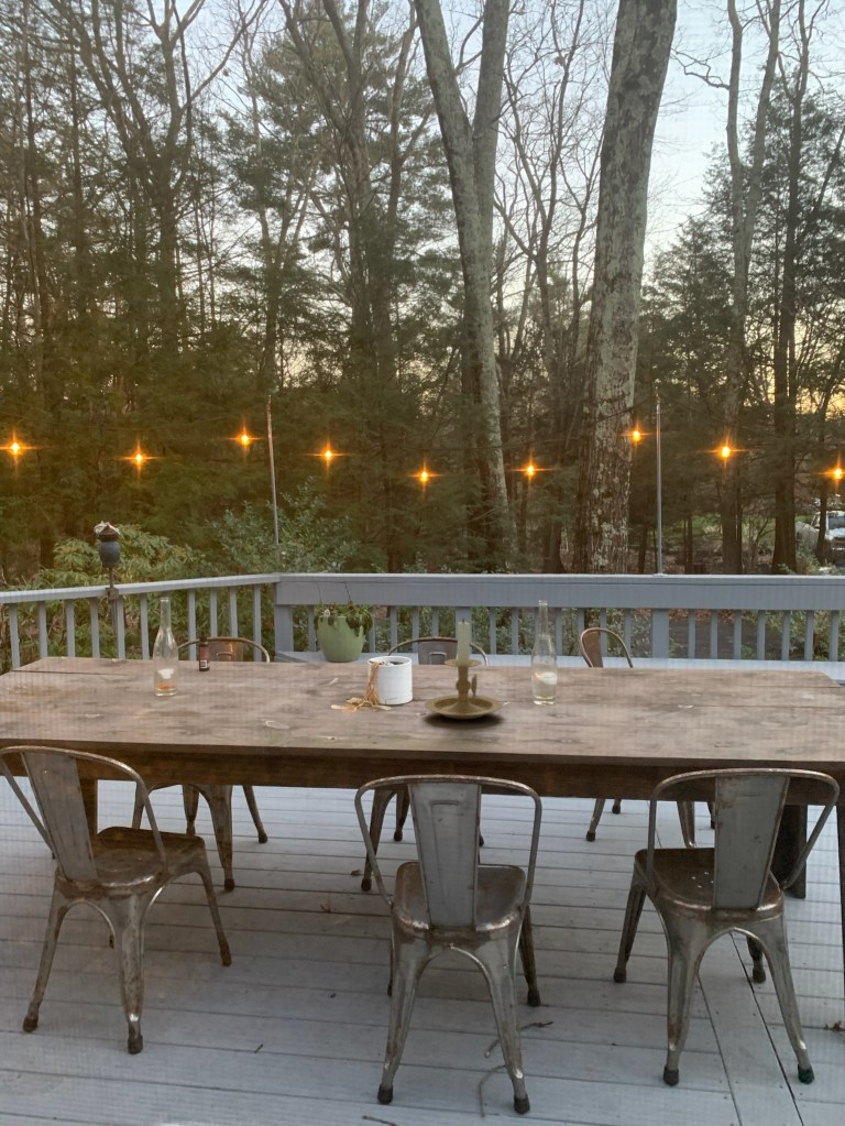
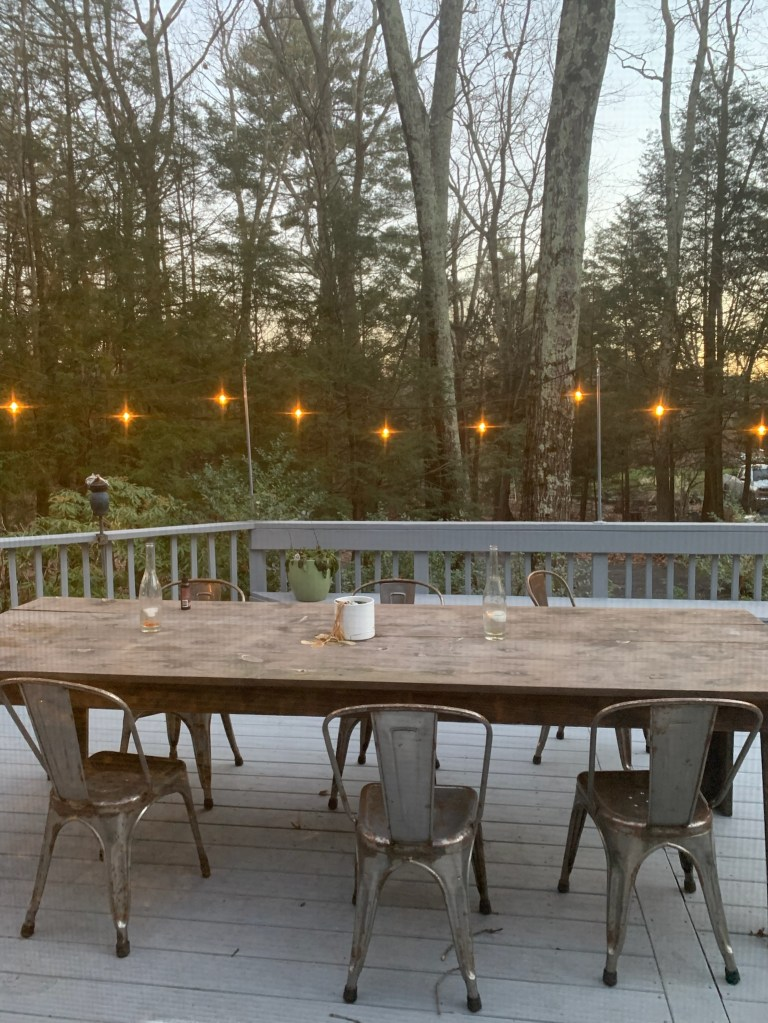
- candle holder (463, 666)
